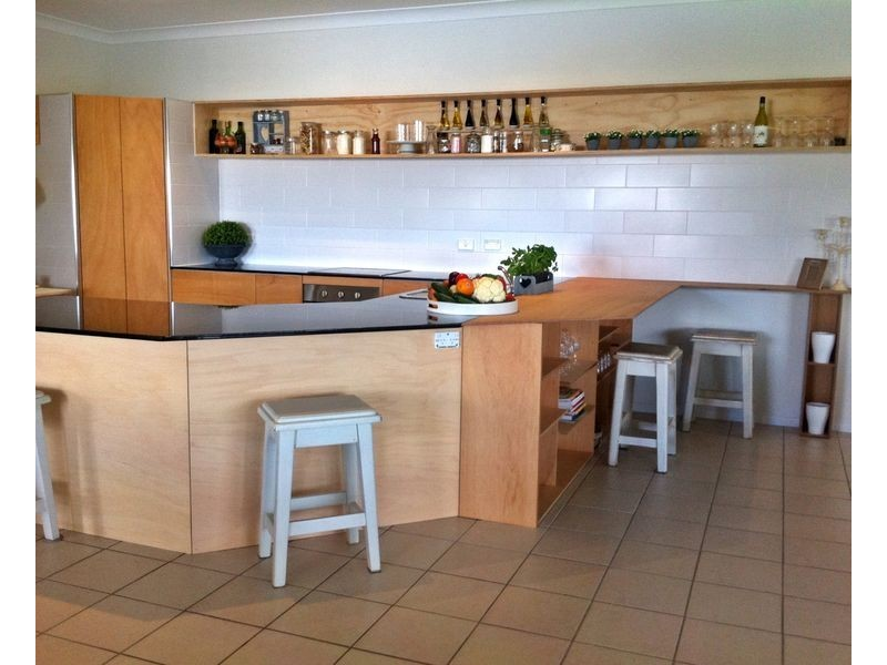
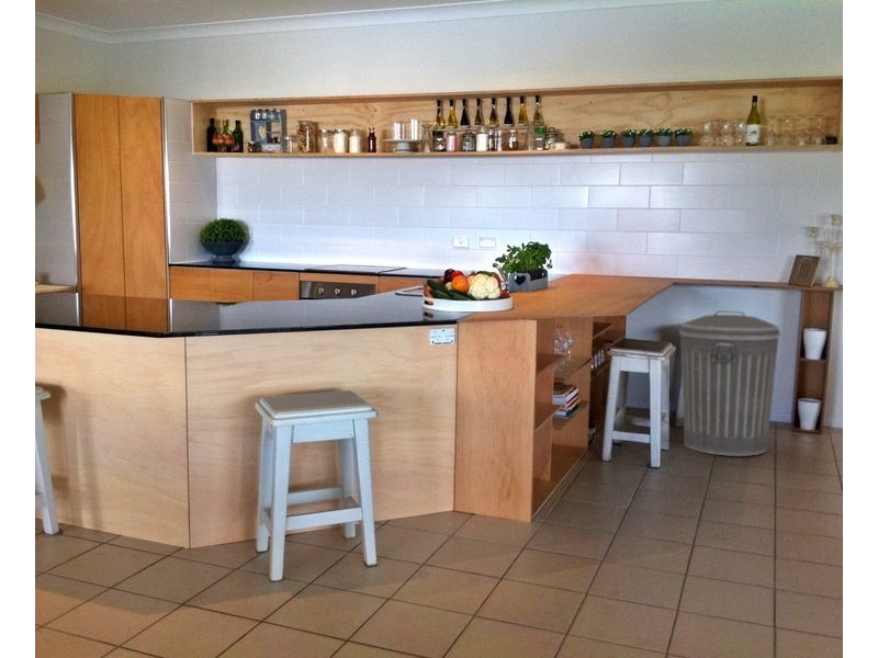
+ trash can (727, 378)
